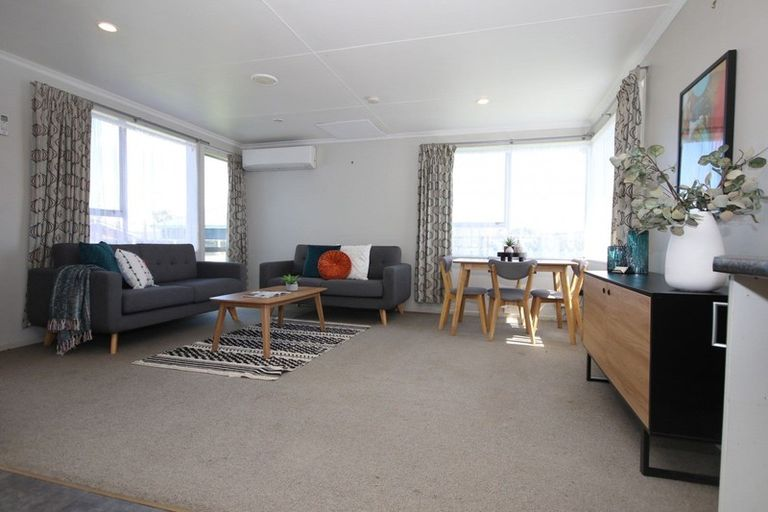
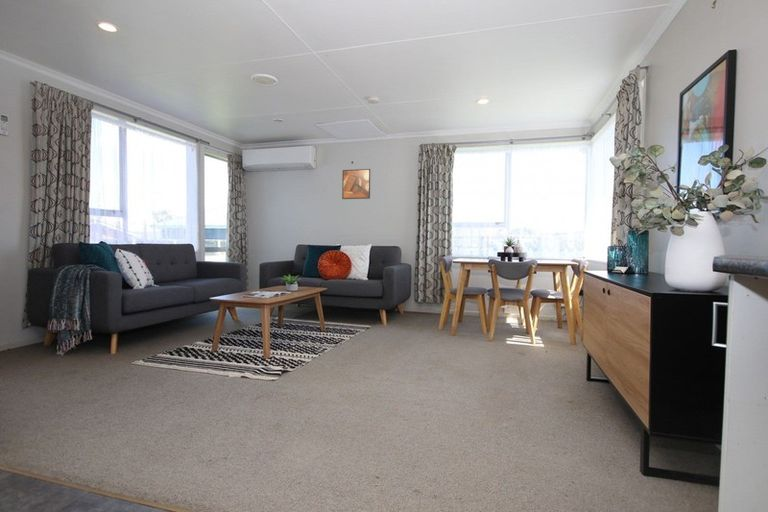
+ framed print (356, 184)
